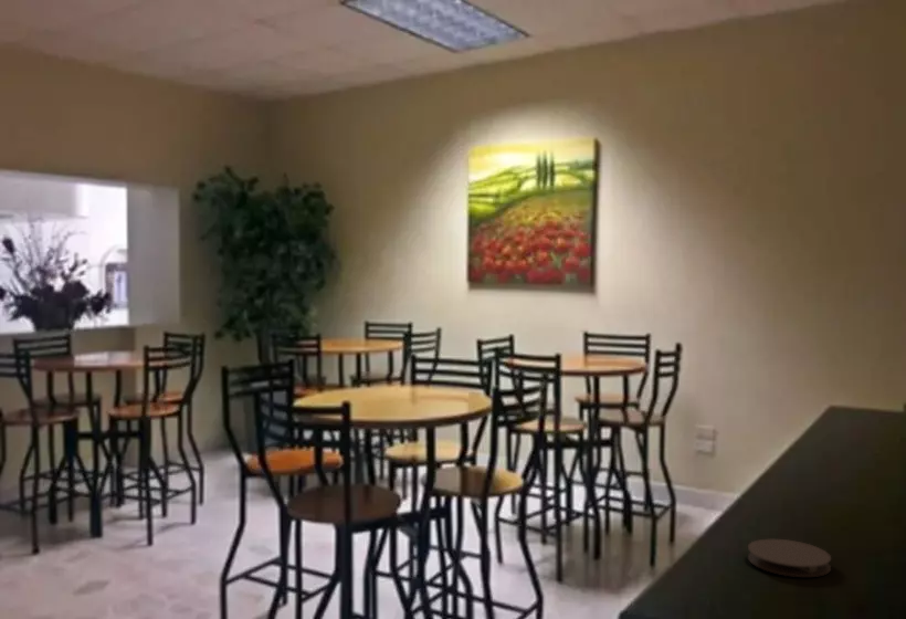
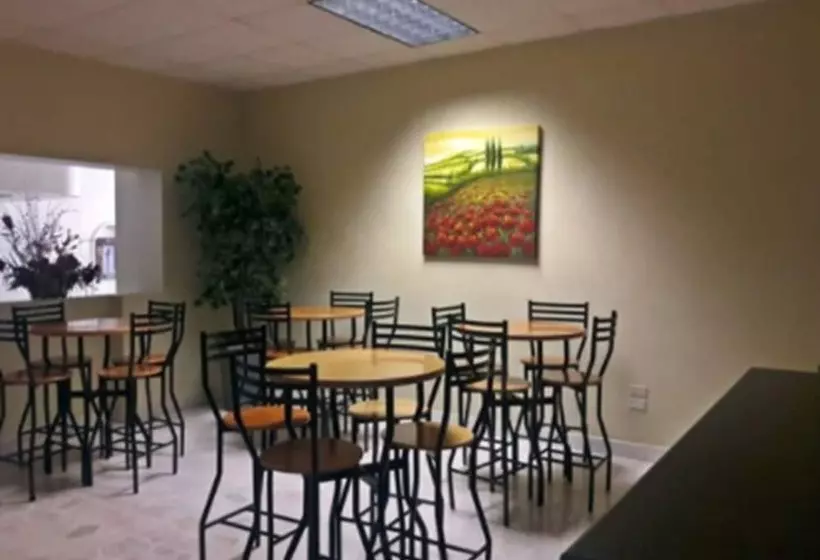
- coaster (788, 557)
